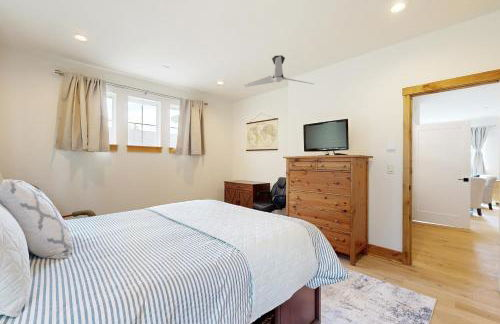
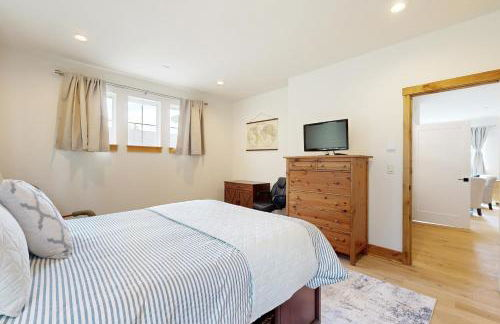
- ceiling fan (278, 65)
